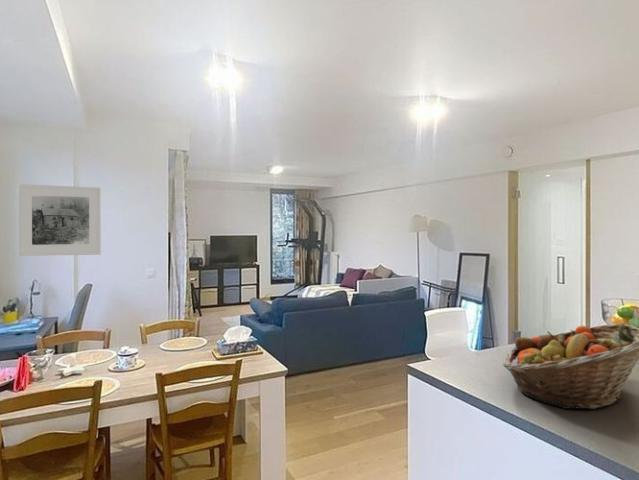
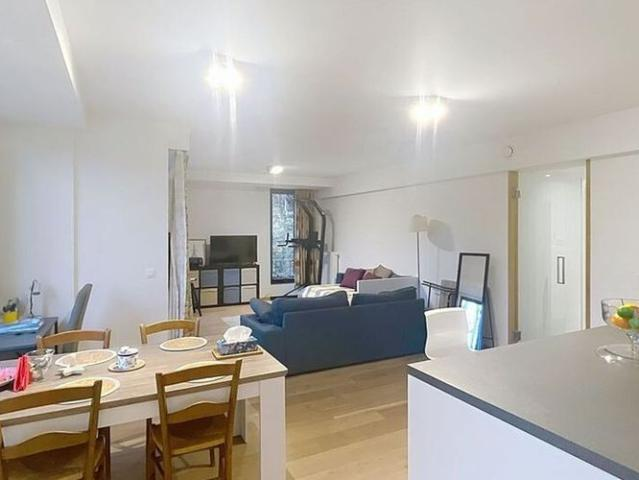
- fruit basket (572, 358)
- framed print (61, 220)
